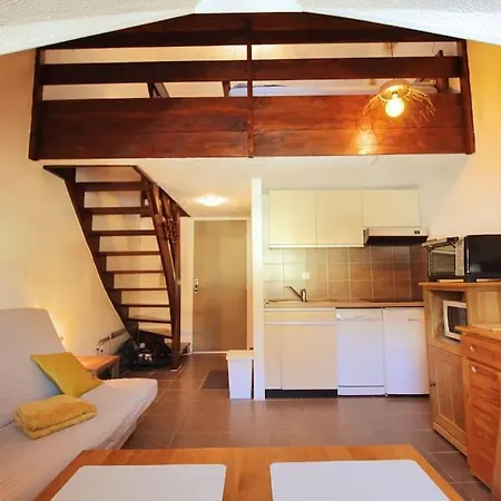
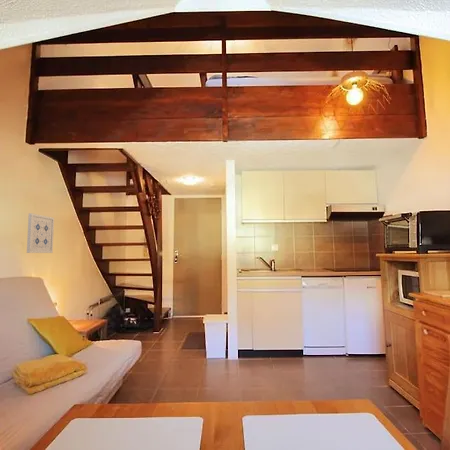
+ wall art (41, 234)
